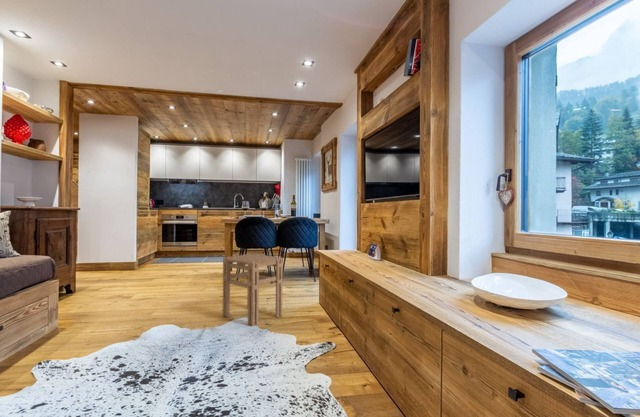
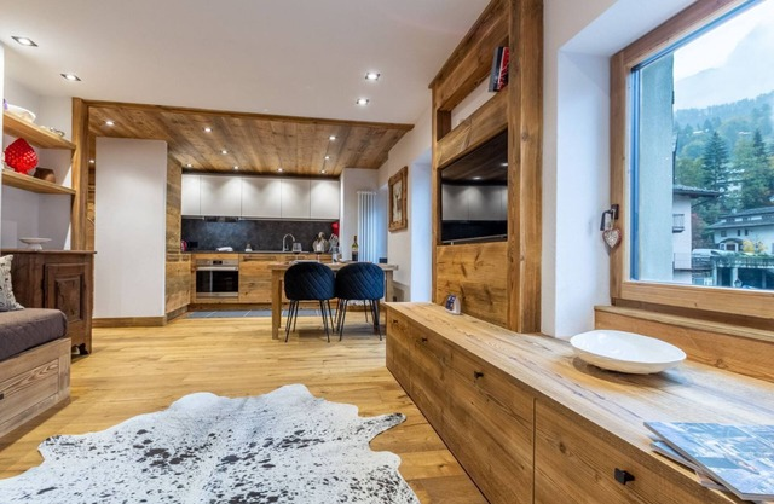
- stool (252, 286)
